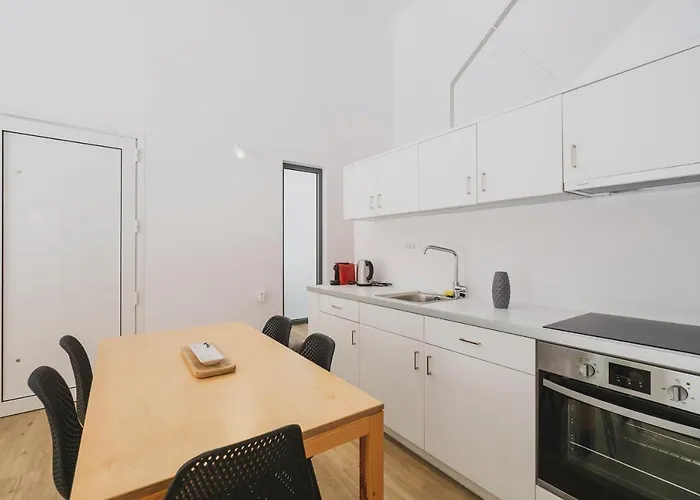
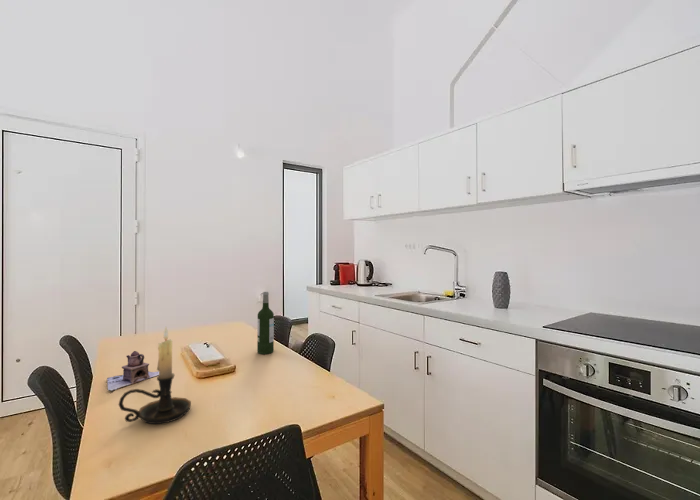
+ teapot (134, 365)
+ wine bottle (265, 321)
+ candle holder (158, 370)
